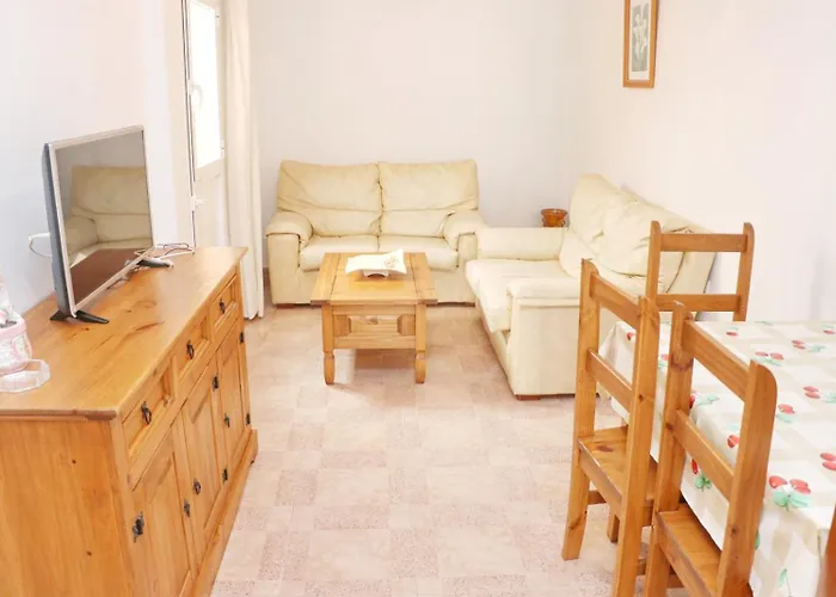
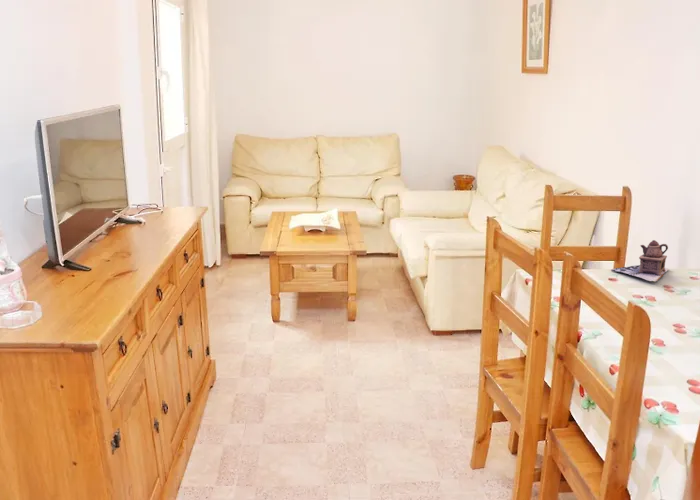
+ teapot (650, 256)
